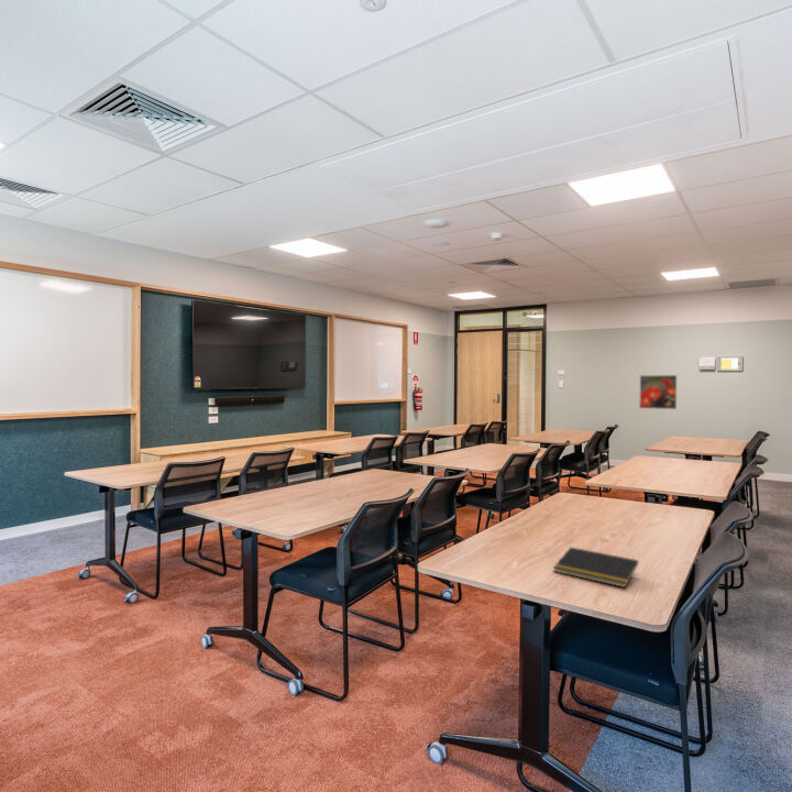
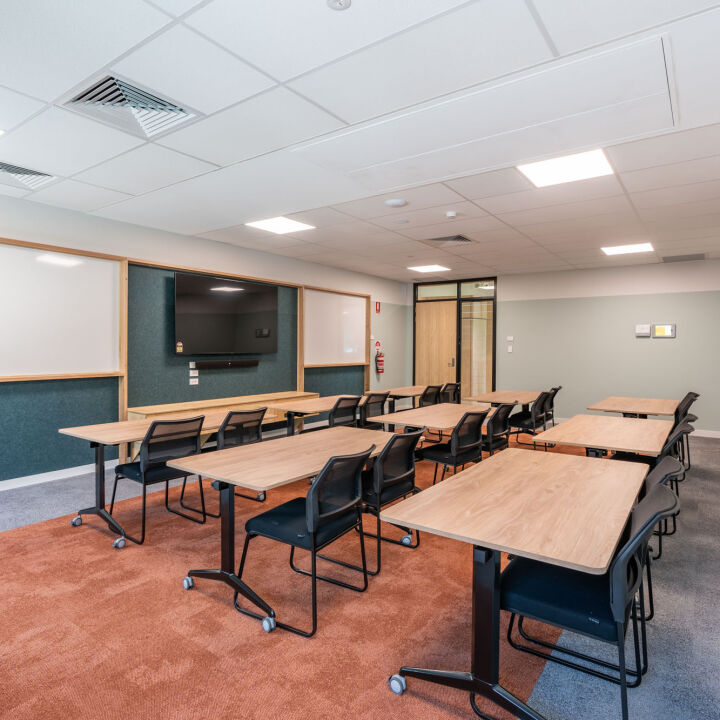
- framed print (658, 392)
- notepad (595, 565)
